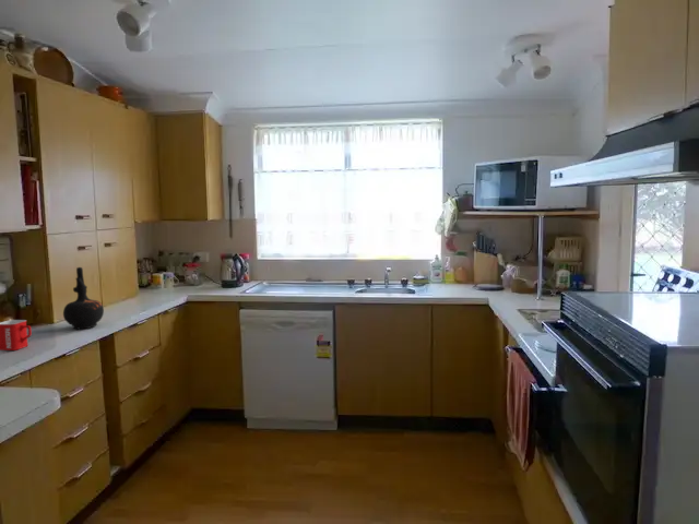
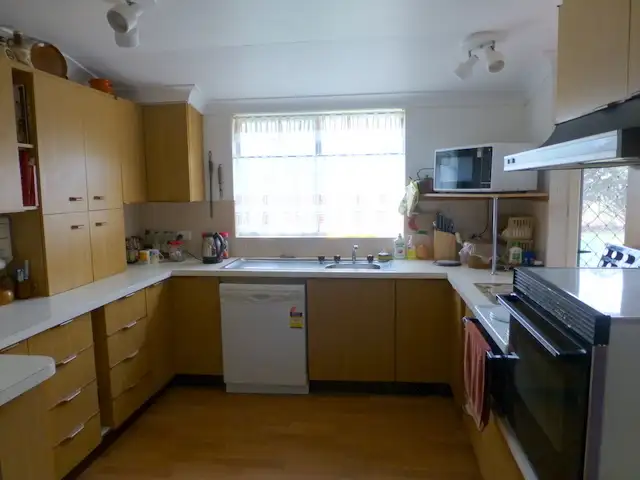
- mug (16, 334)
- ceramic jug (82, 297)
